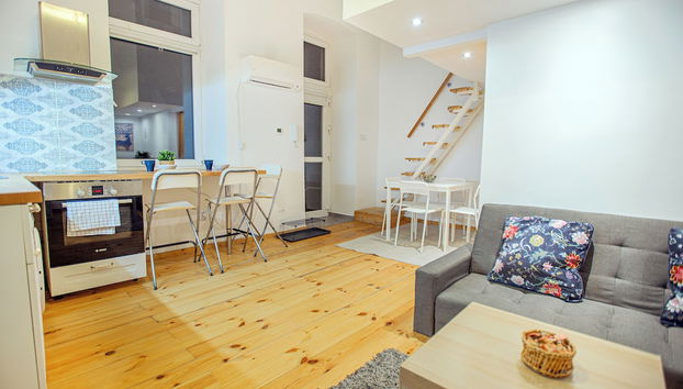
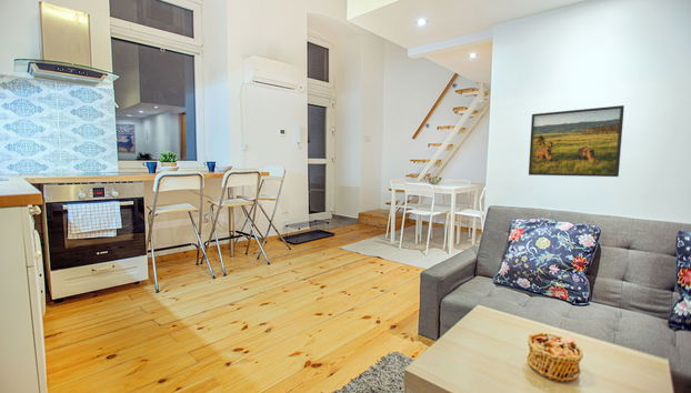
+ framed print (572, 143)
